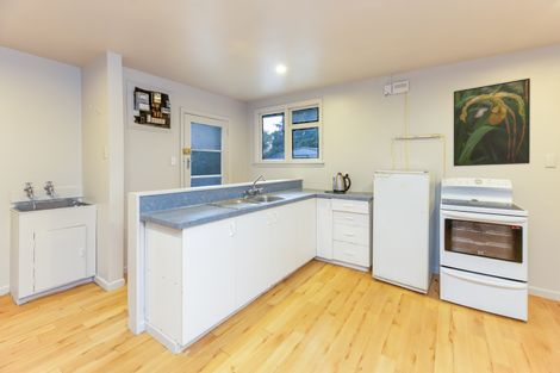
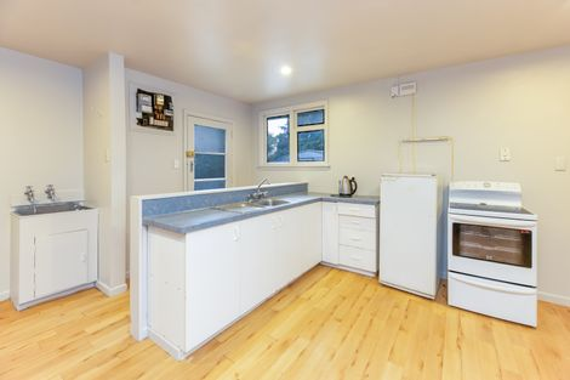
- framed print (489, 125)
